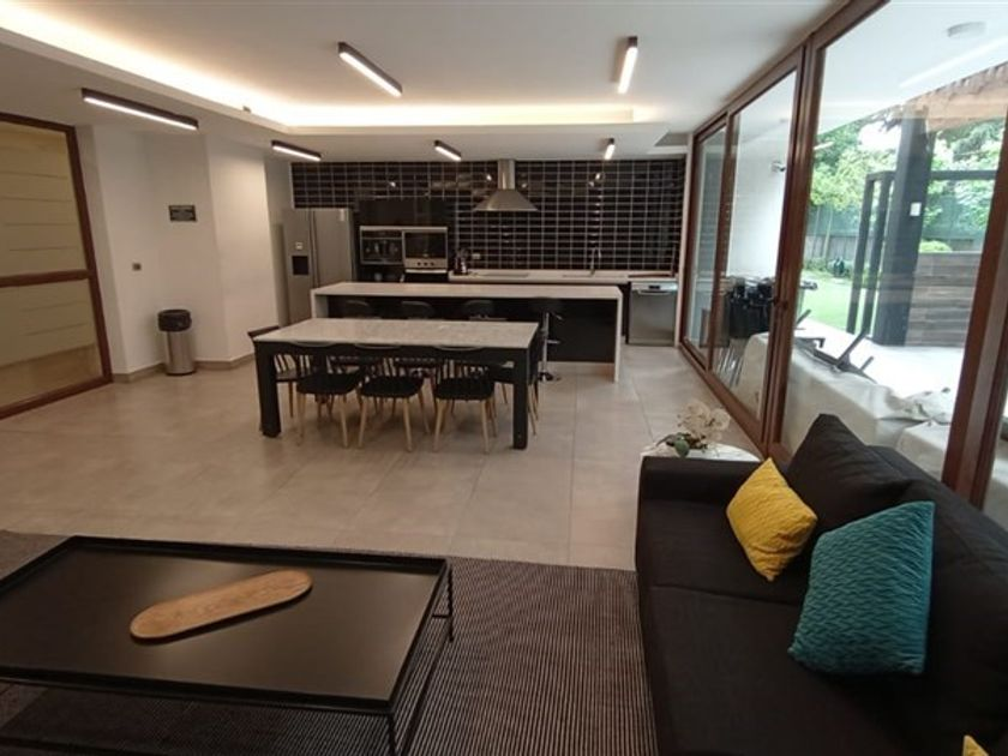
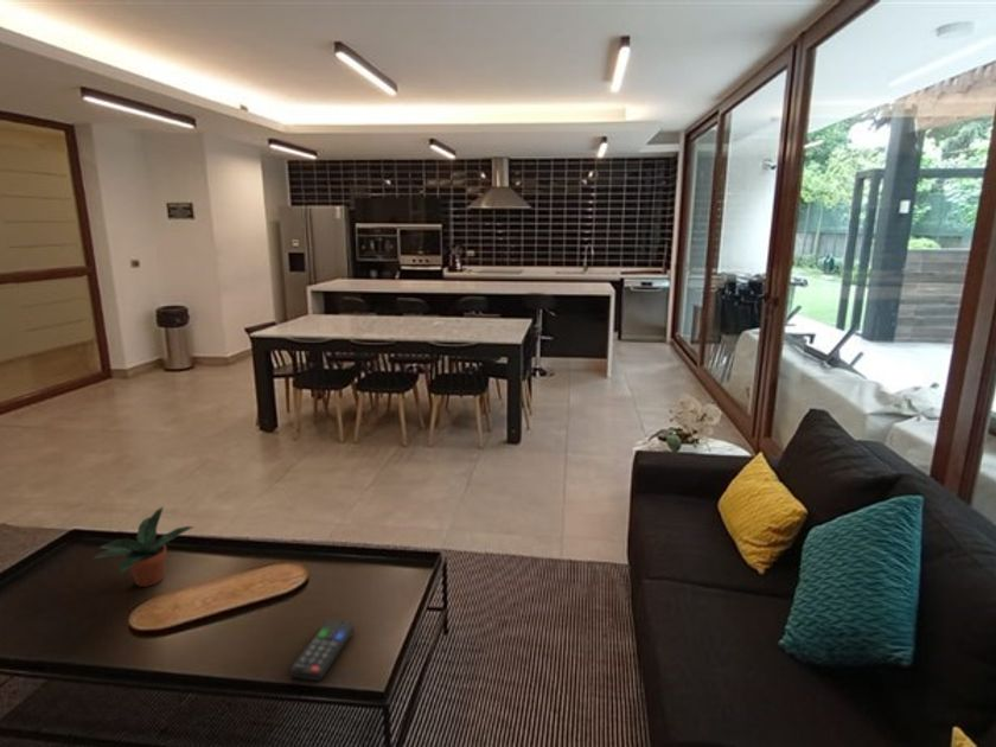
+ potted plant (143, 548)
+ remote control (324, 647)
